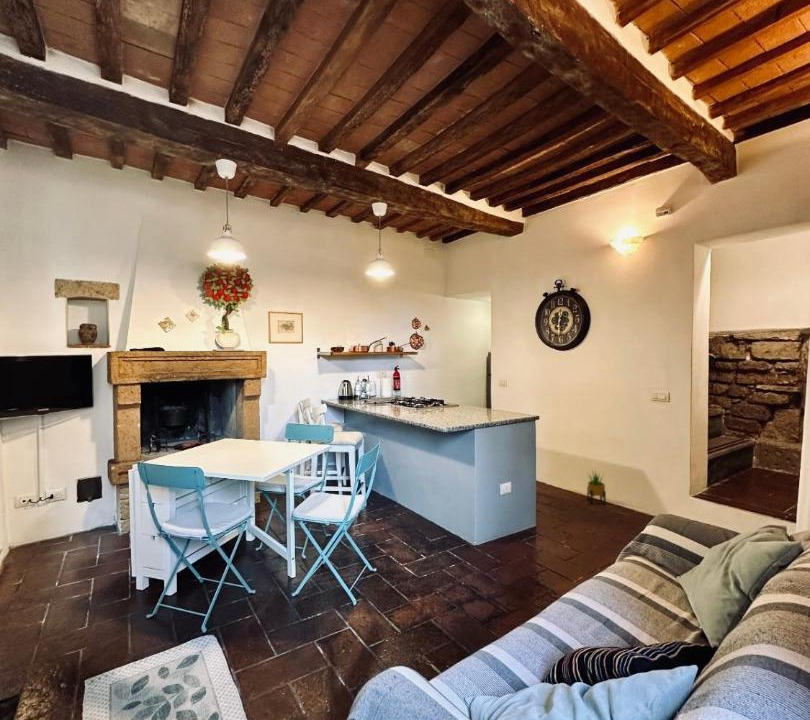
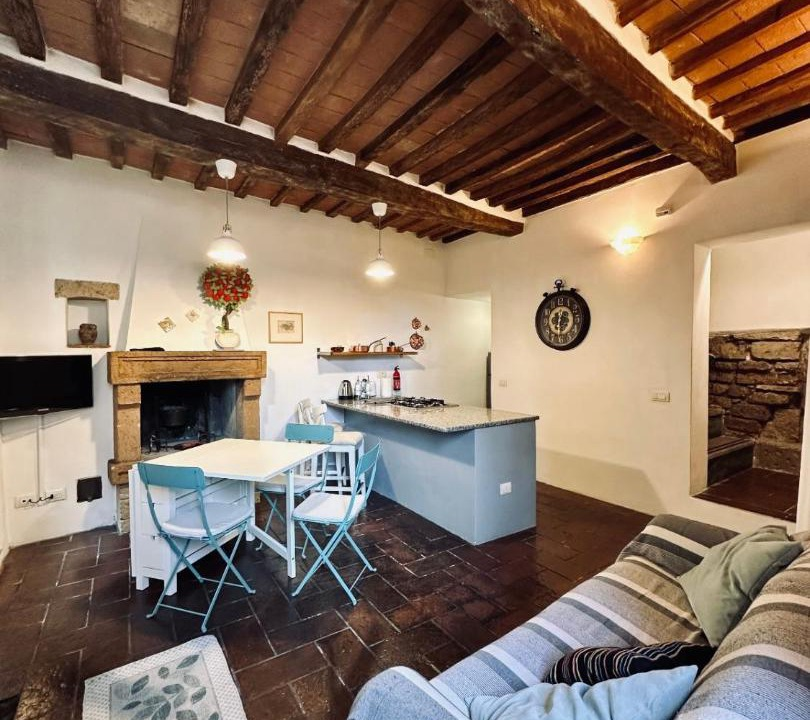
- potted plant (596, 486)
